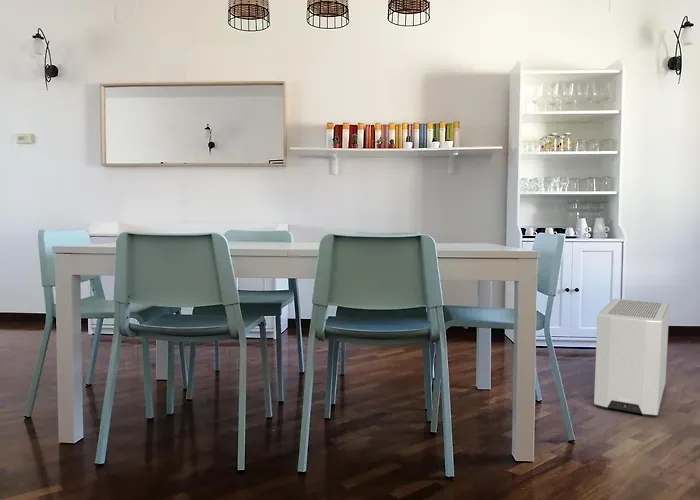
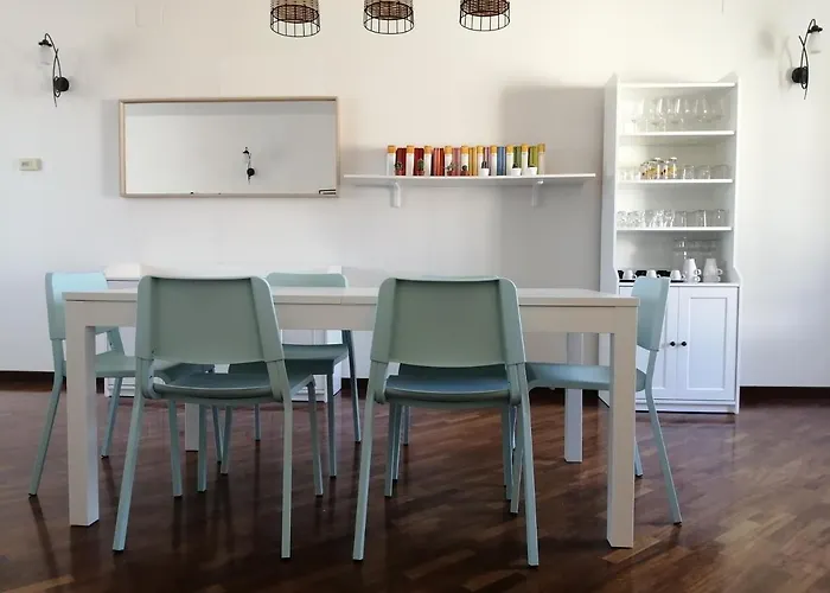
- air purifier (633, 353)
